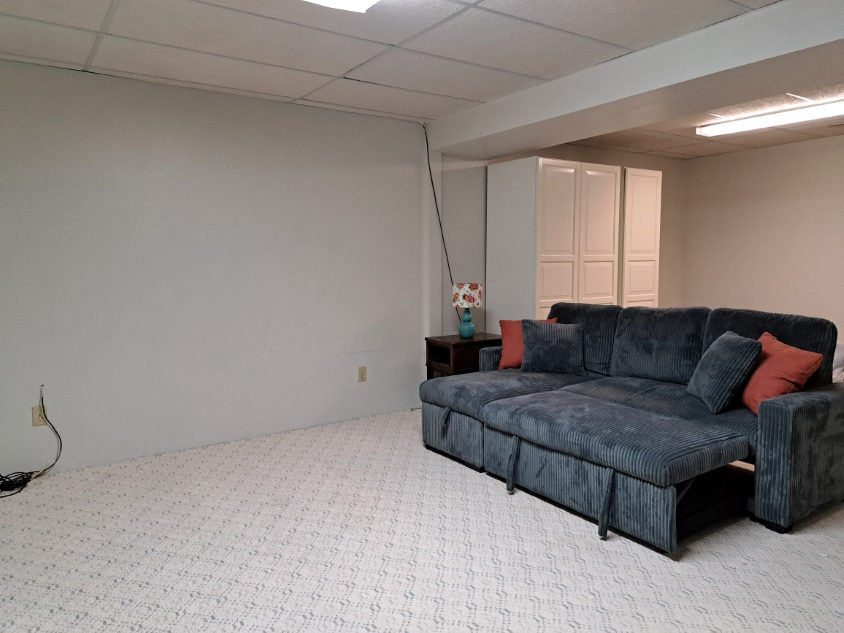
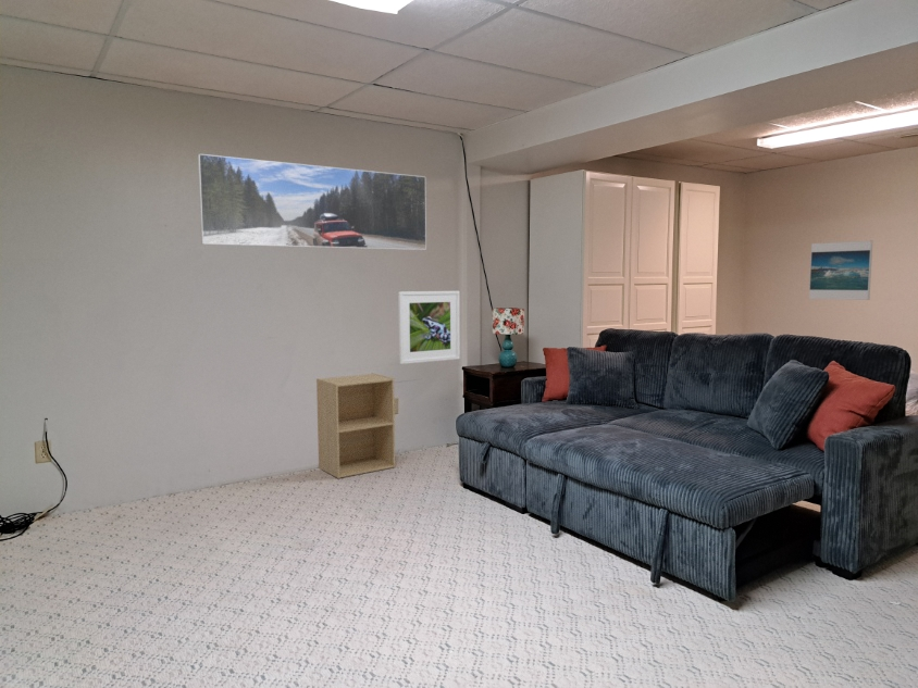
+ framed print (430, 326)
+ shelf (356, 423)
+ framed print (840, 271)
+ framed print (323, 207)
